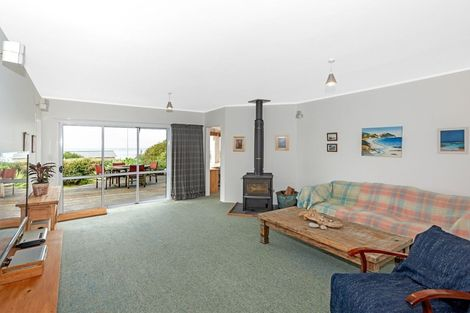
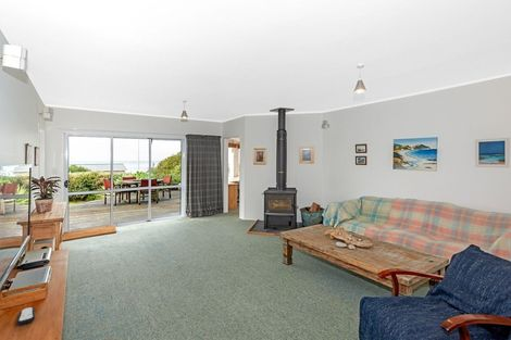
+ remote control (26, 315)
